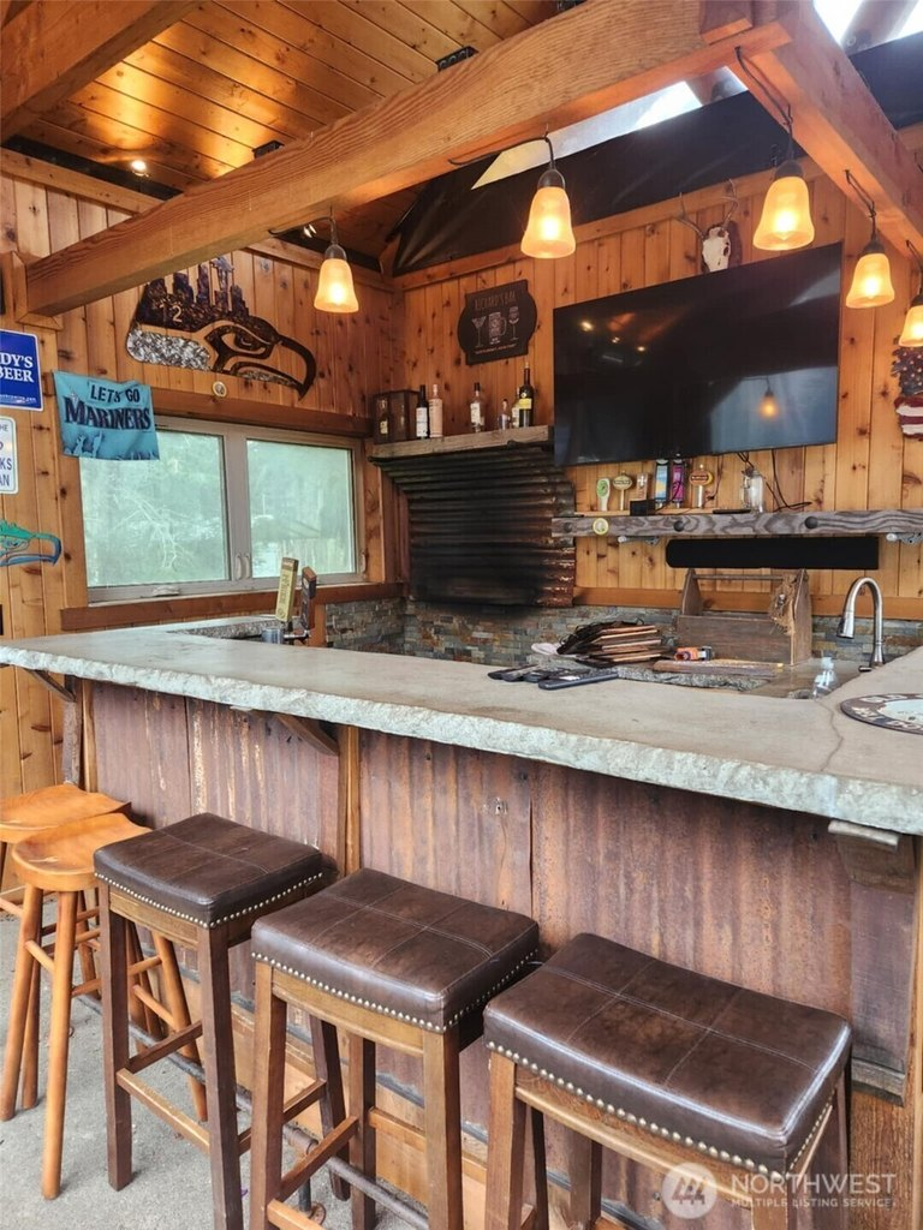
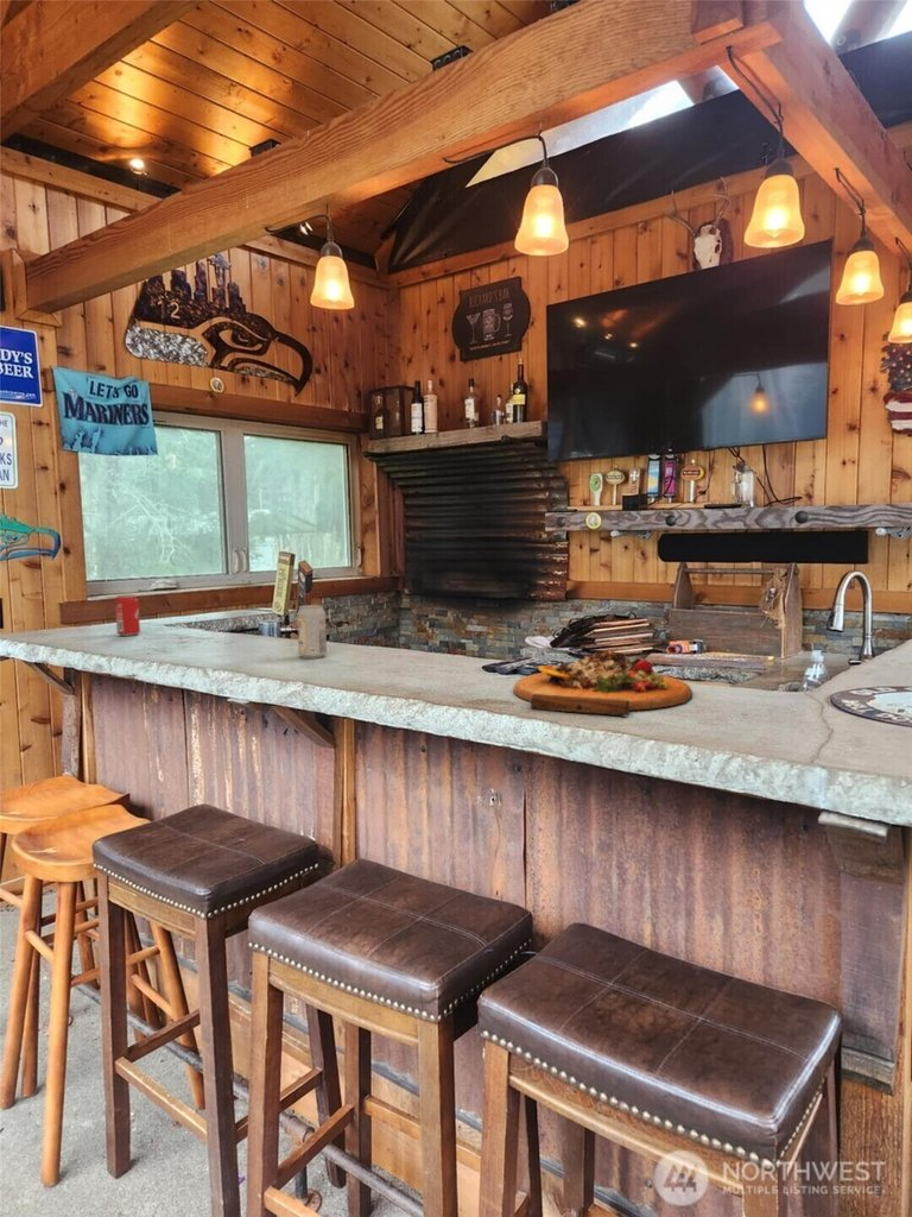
+ cutting board (597, 673)
+ beverage can (127, 614)
+ beverage can (311, 631)
